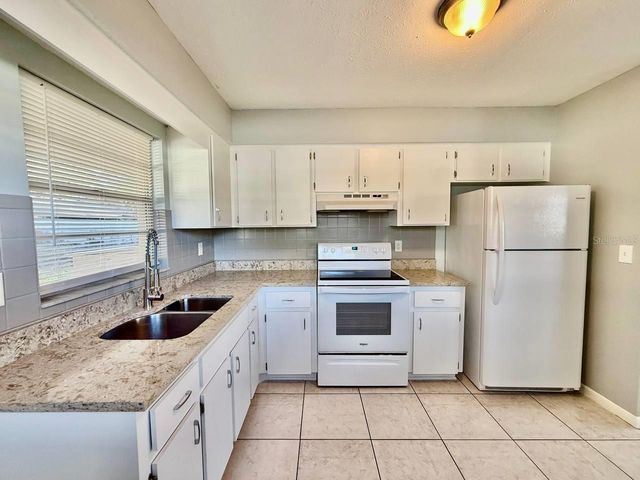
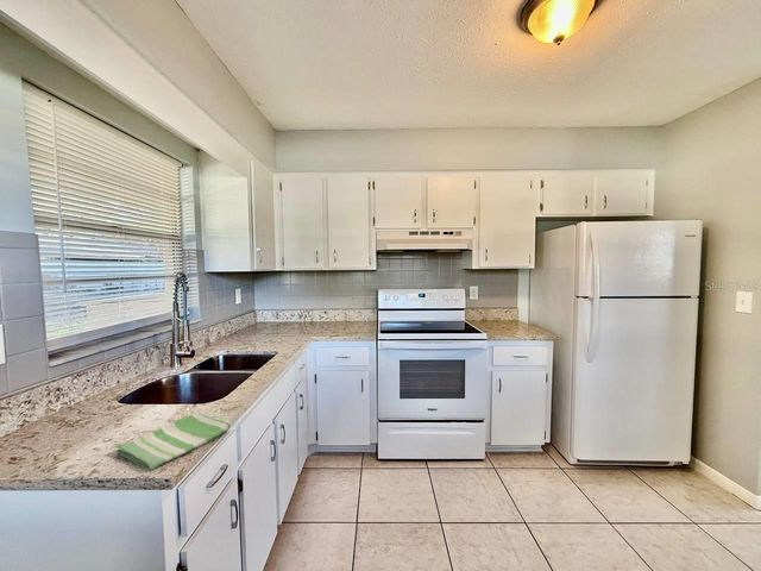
+ dish towel (177, 435)
